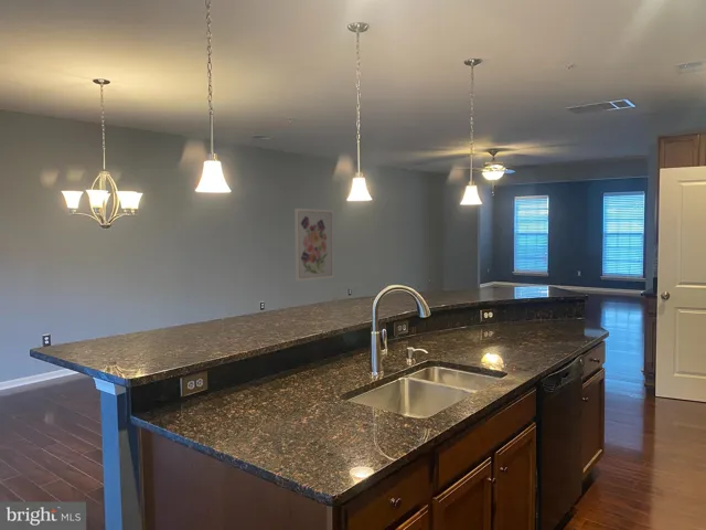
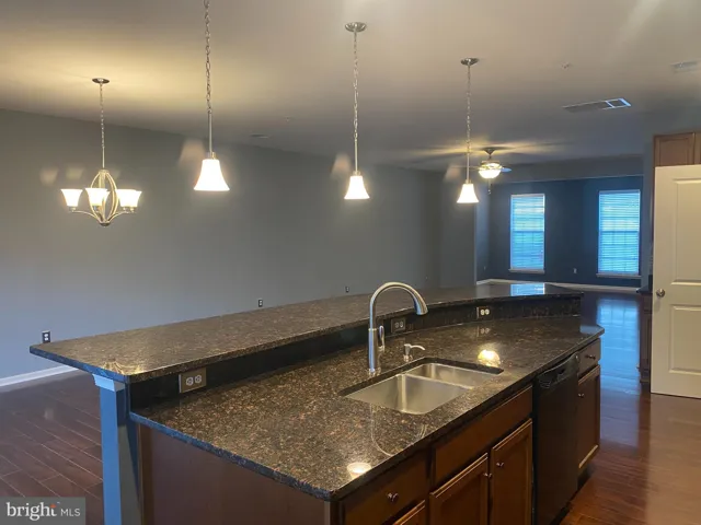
- wall art (314, 244)
